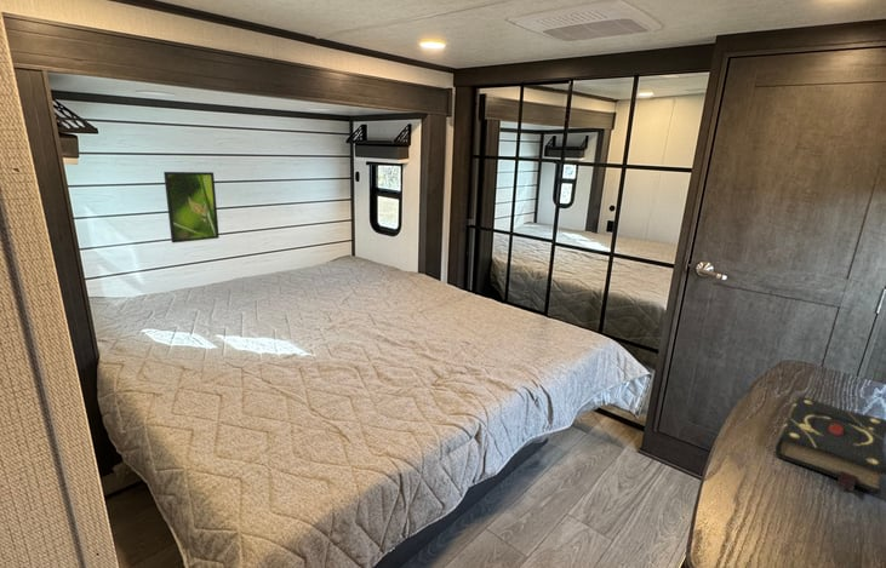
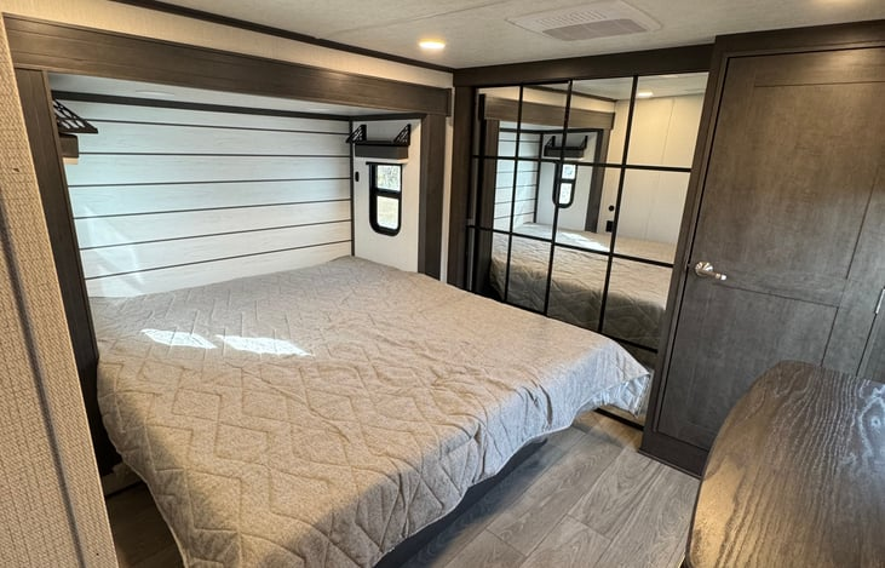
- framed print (193, 206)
- book (831, 440)
